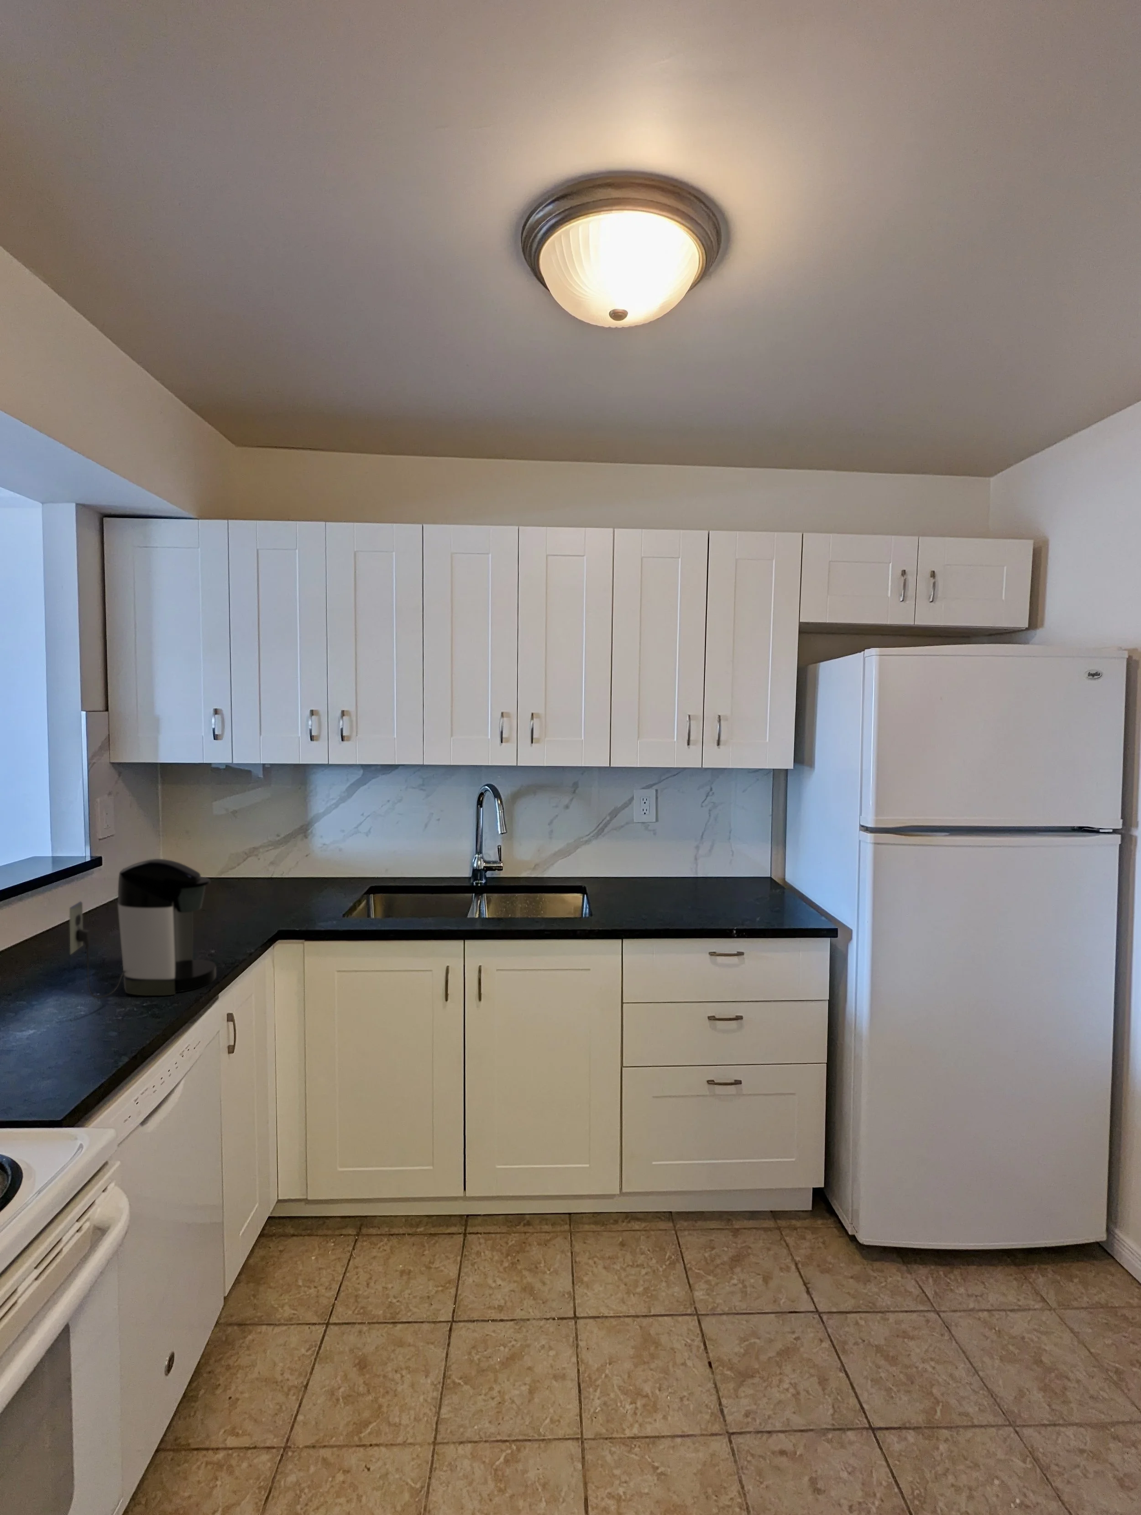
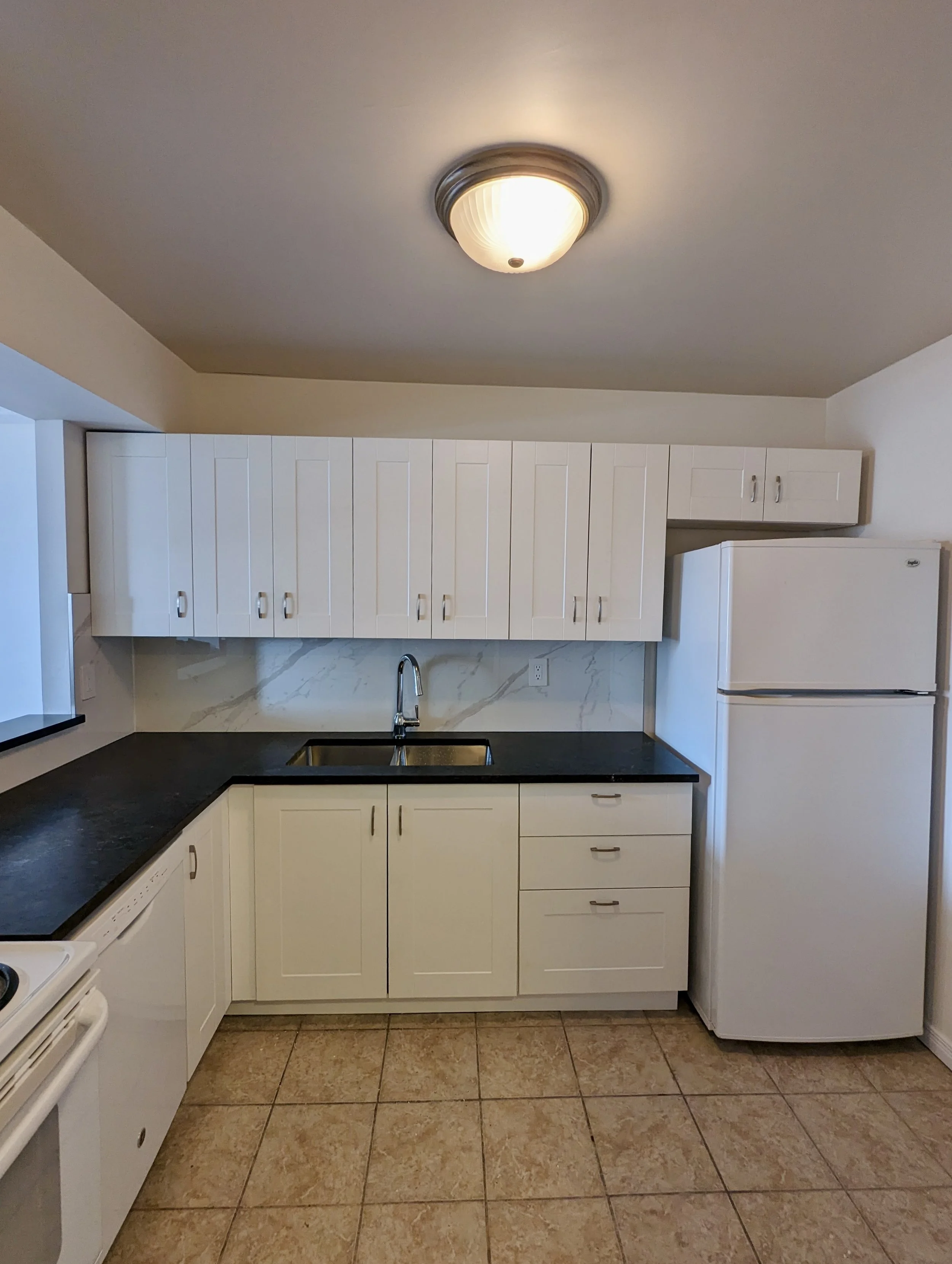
- coffee maker (155, 928)
